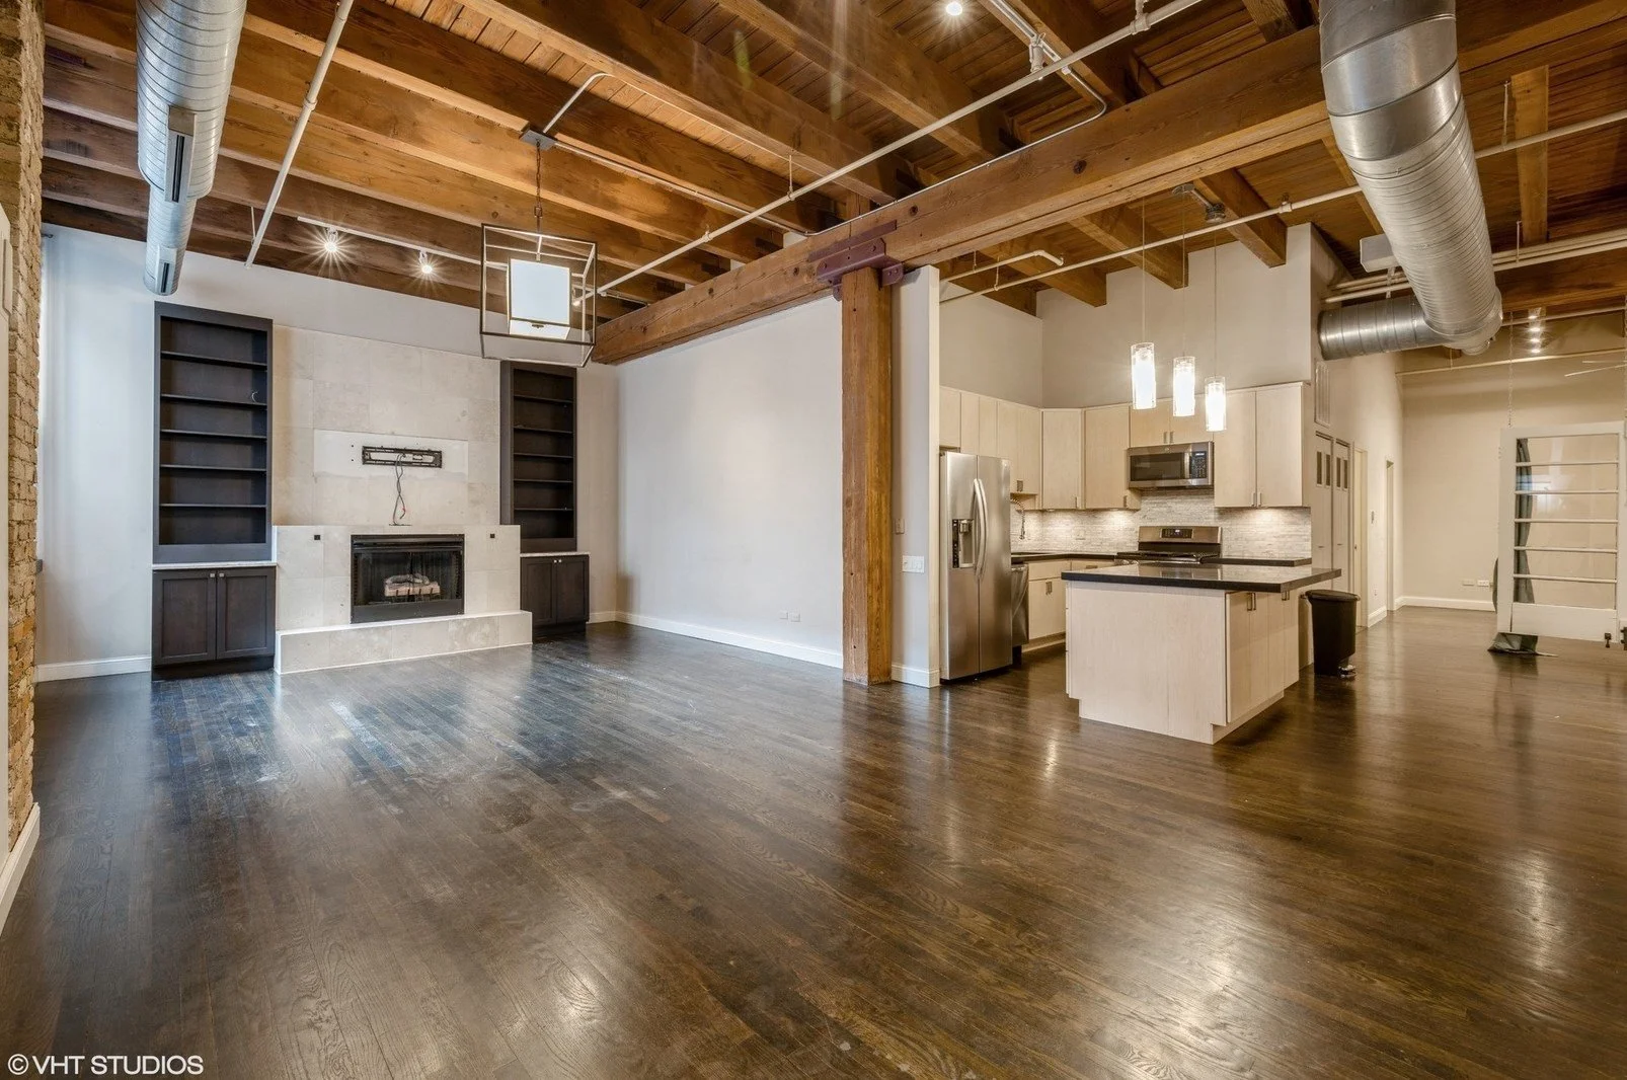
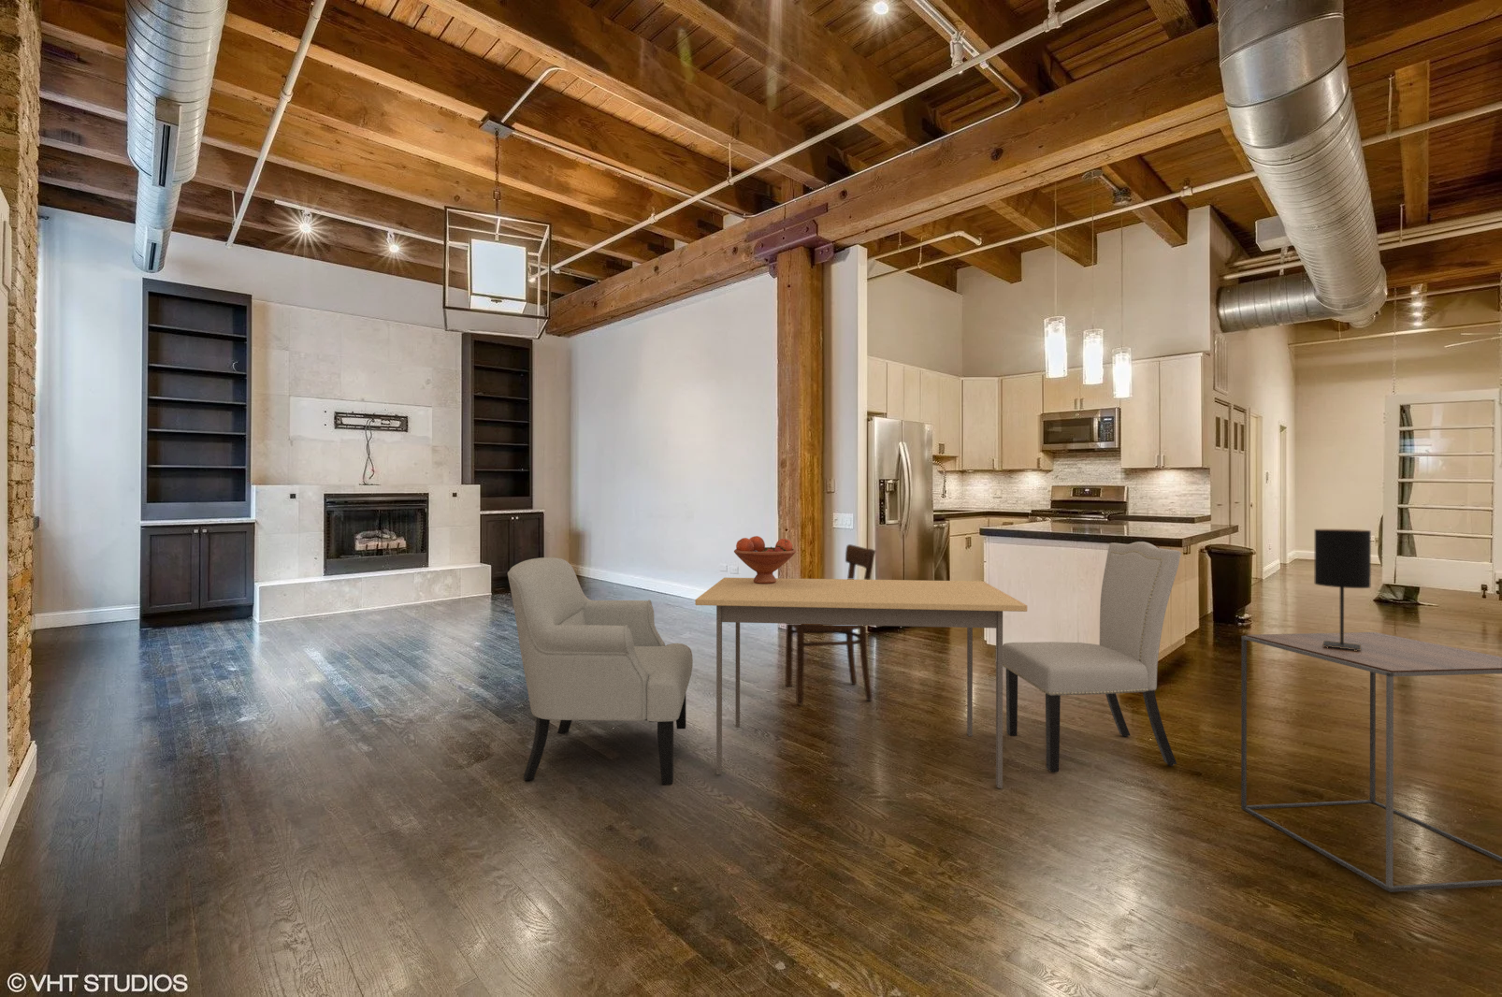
+ chair (831, 624)
+ dining table (853, 624)
+ chair (1086, 646)
+ chair (604, 655)
+ fruit bowl (764, 560)
+ table lamp (1341, 588)
+ side table (1375, 744)
